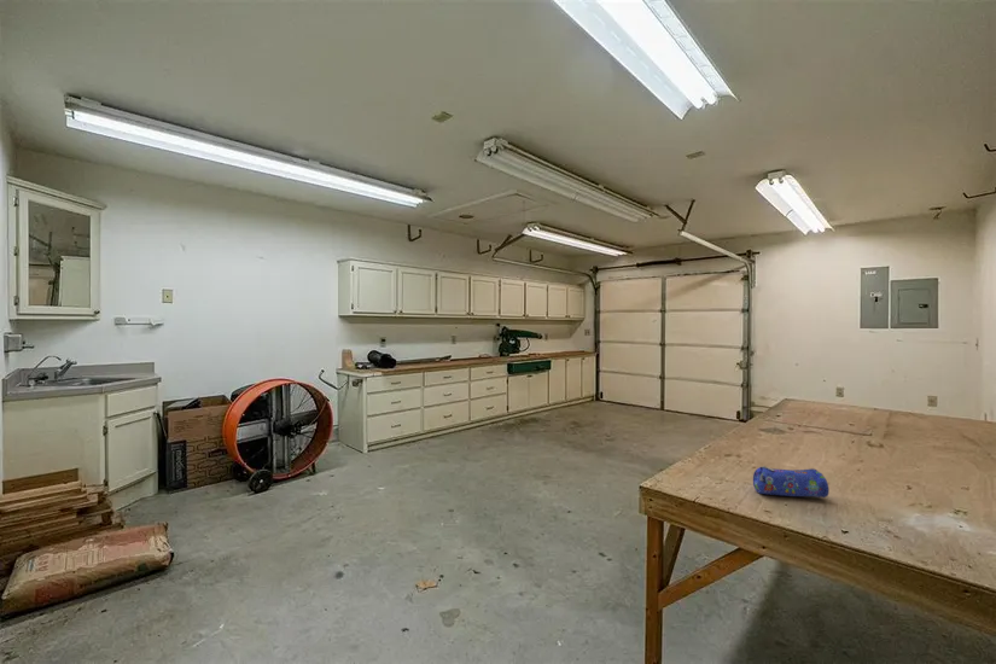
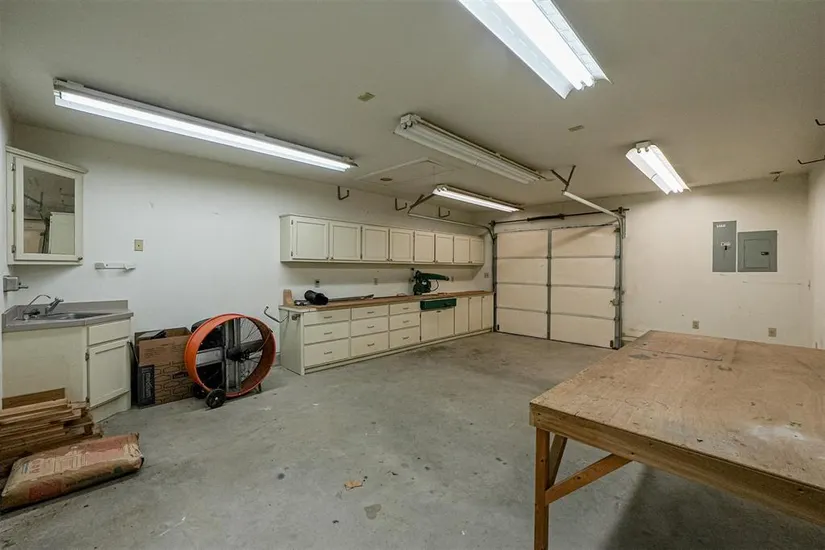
- pencil case (788, 480)
